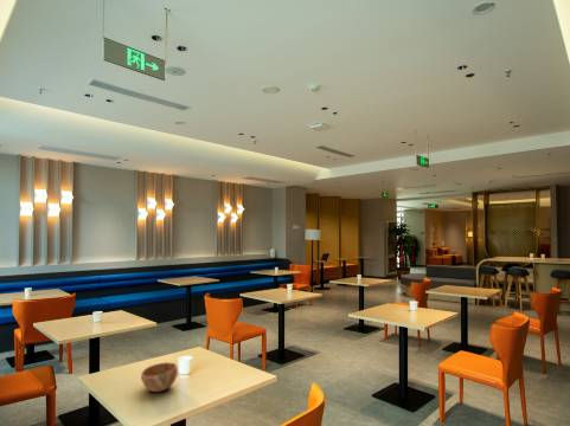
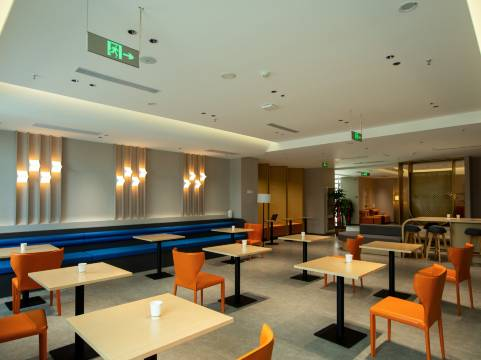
- bowl (159, 377)
